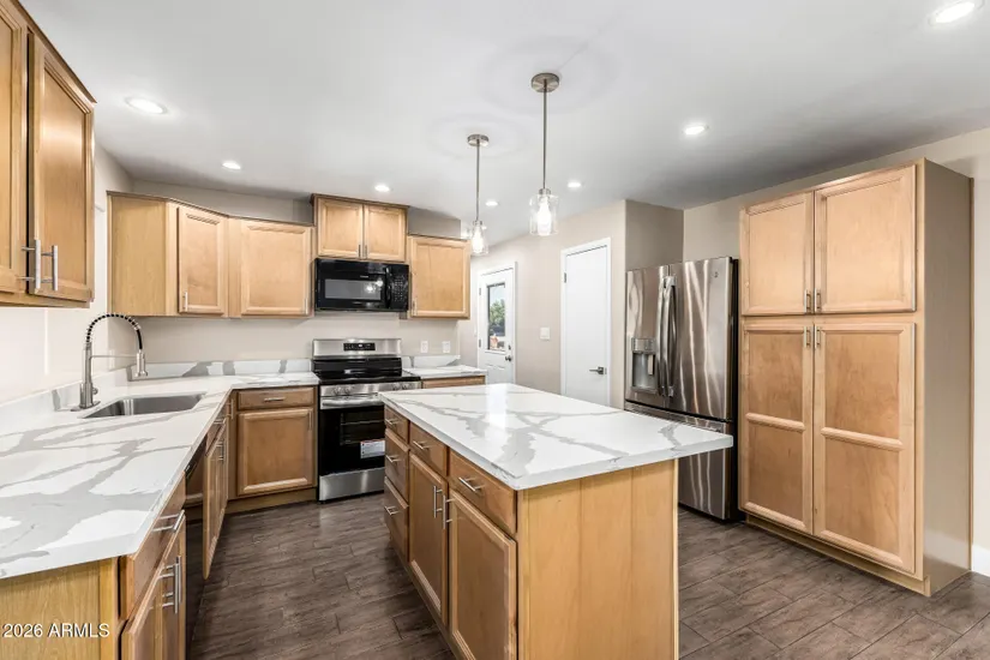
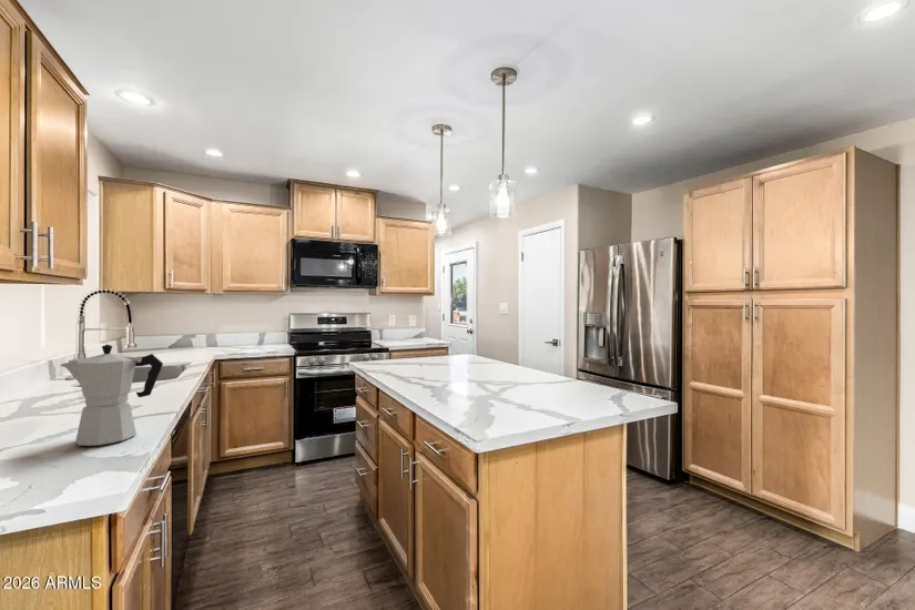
+ moka pot (113, 390)
